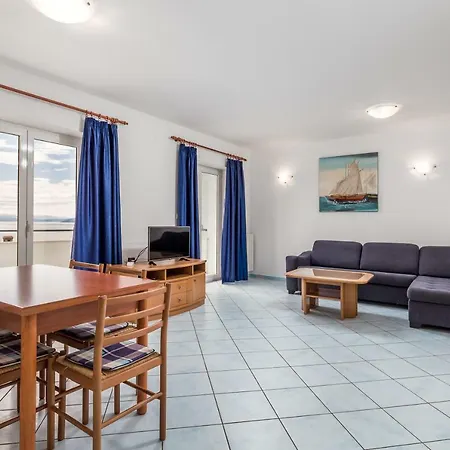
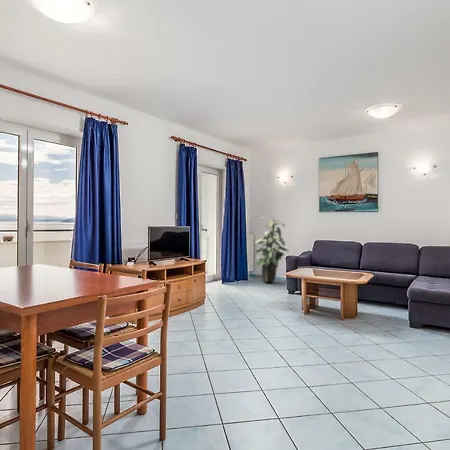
+ indoor plant (269, 249)
